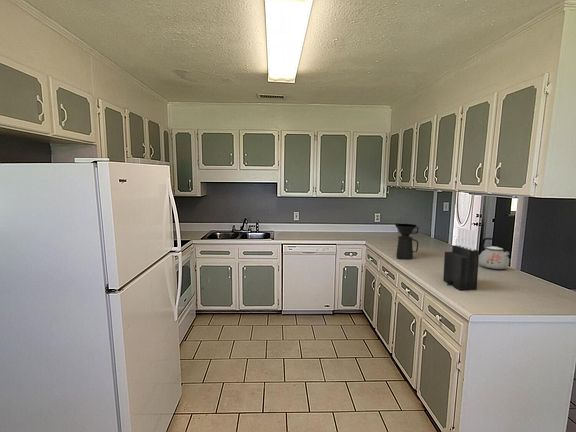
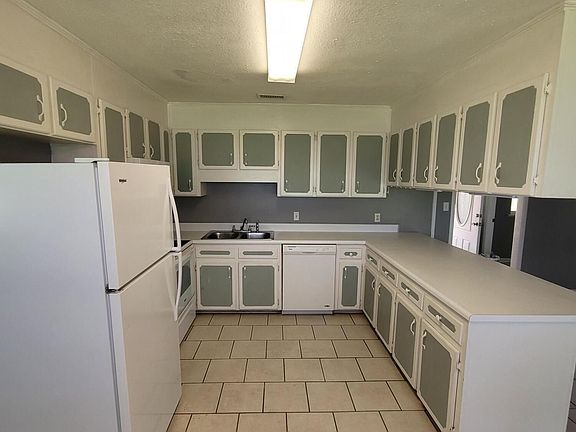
- knife block (459, 257)
- kettle (494, 252)
- coffee maker (405, 241)
